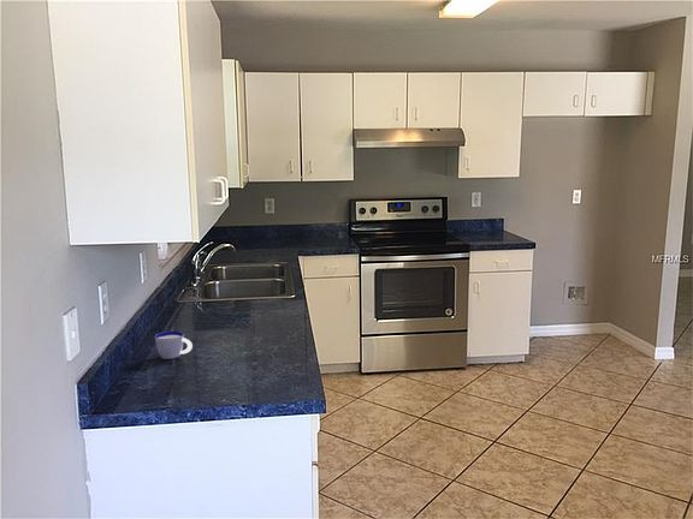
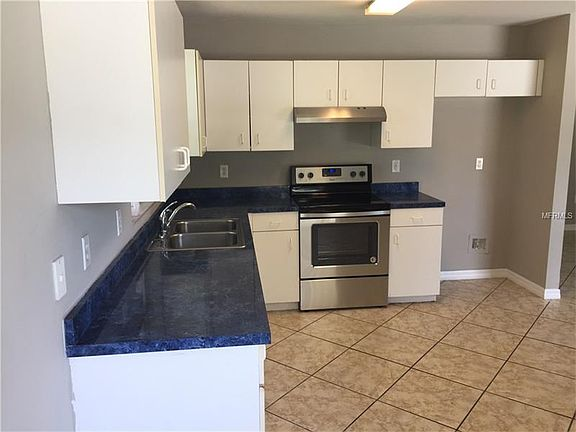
- cup (173, 345)
